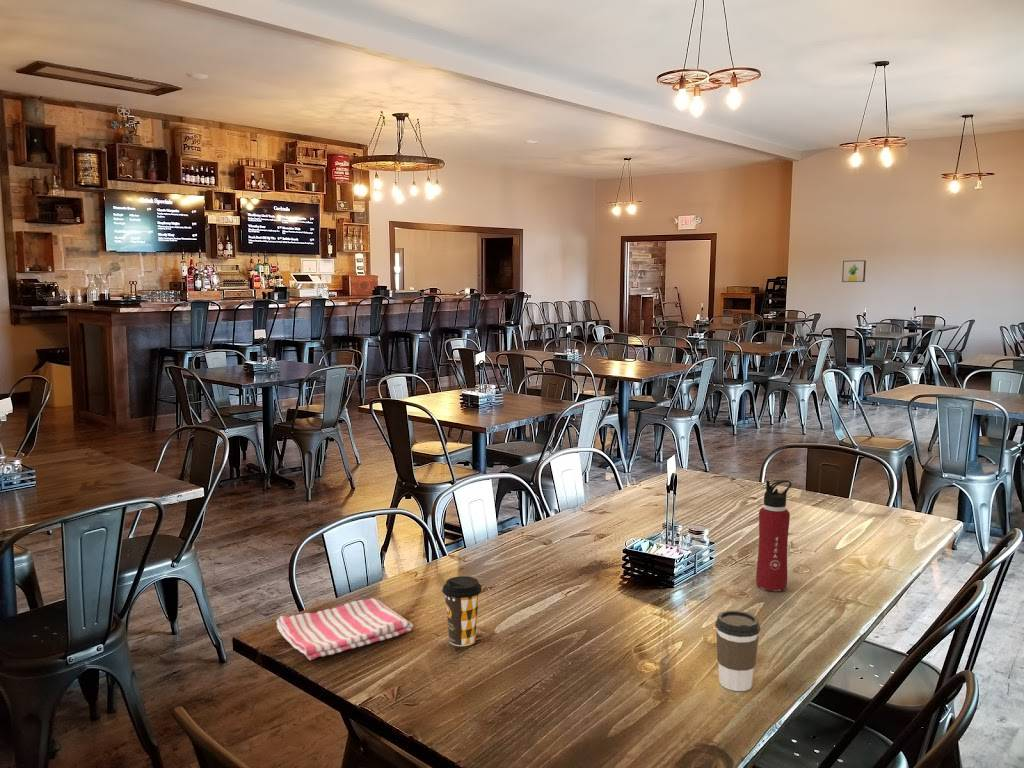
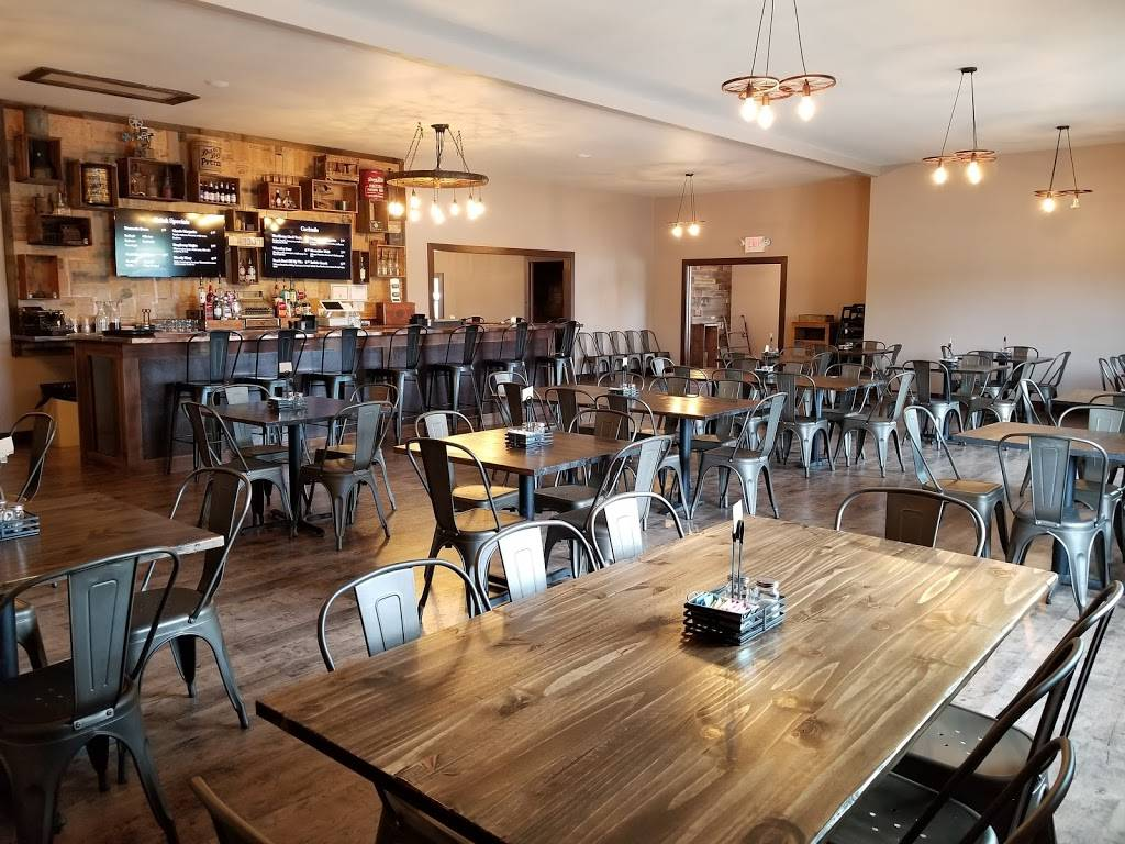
- coffee cup (736, 650)
- dish towel (345, 624)
- water bottle (773, 533)
- coffee cup (462, 611)
- wall art (853, 271)
